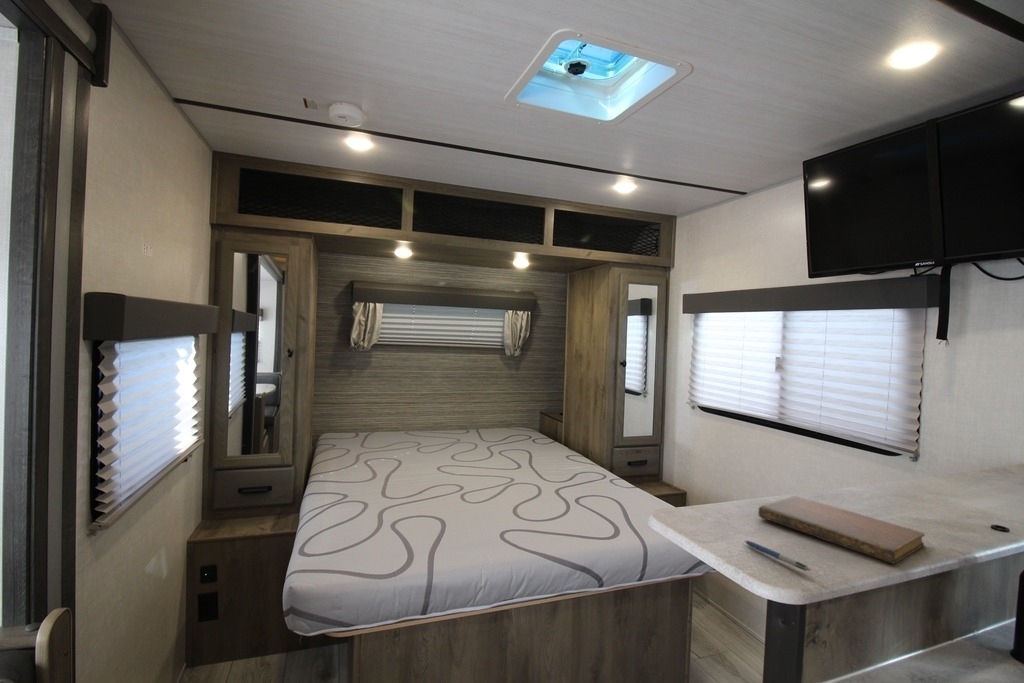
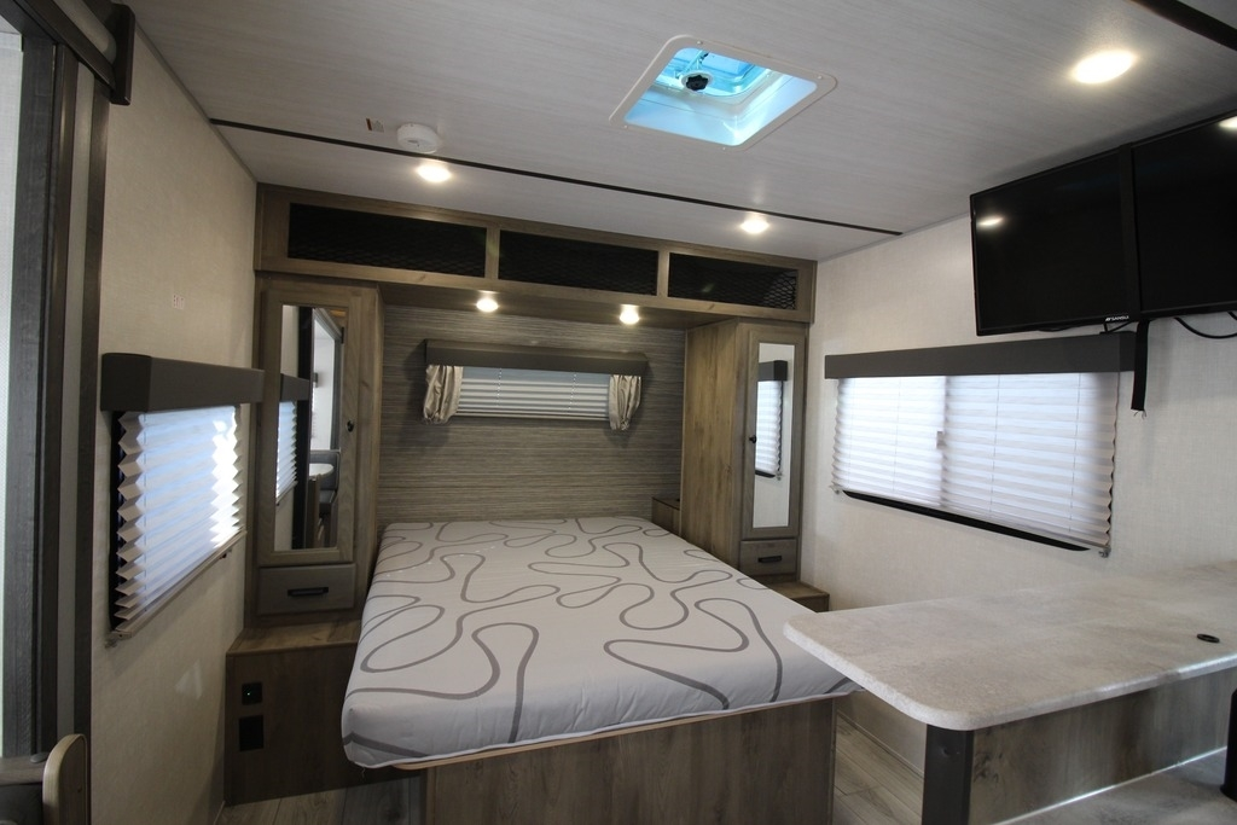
- pen (775, 554)
- notebook (836, 524)
